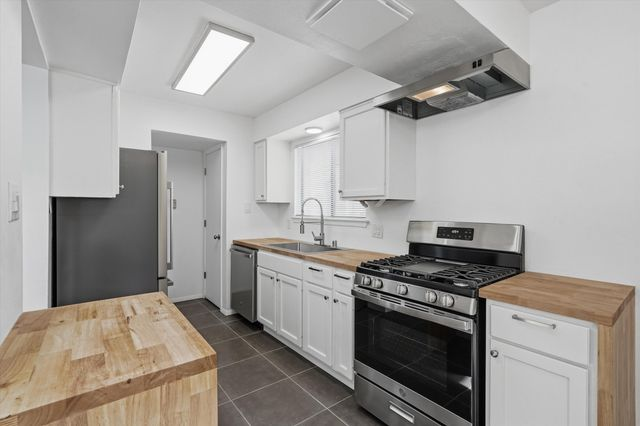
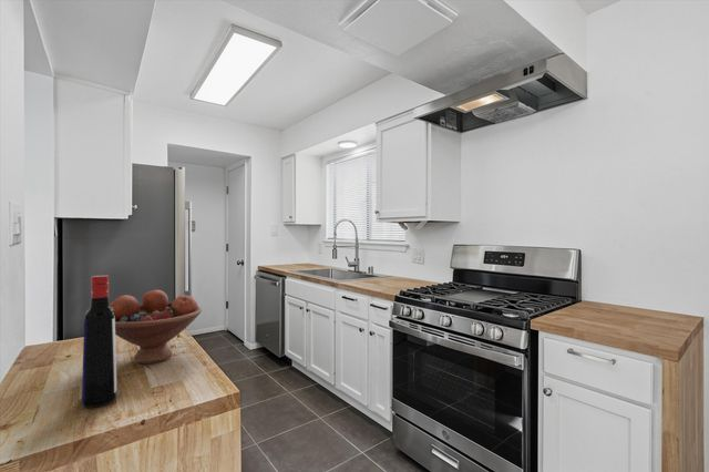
+ fruit bowl (153, 326)
+ liquor bottle (100, 337)
